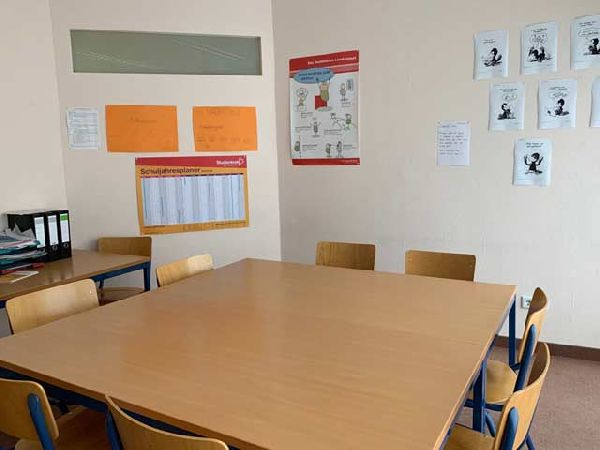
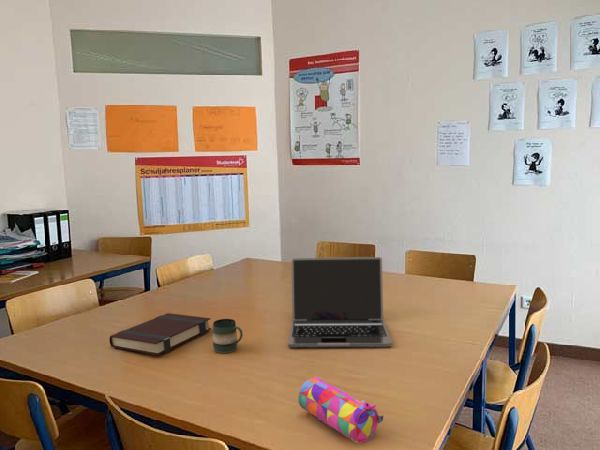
+ pencil case (338, 407)
+ mug (228, 336)
+ book (162, 331)
+ laptop (338, 299)
